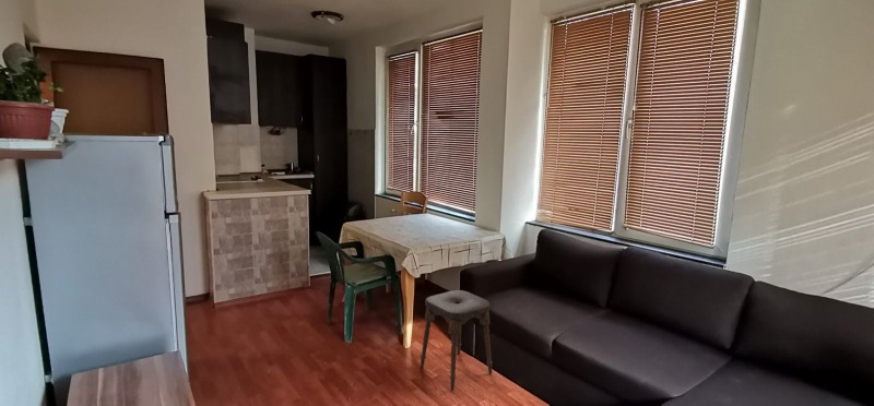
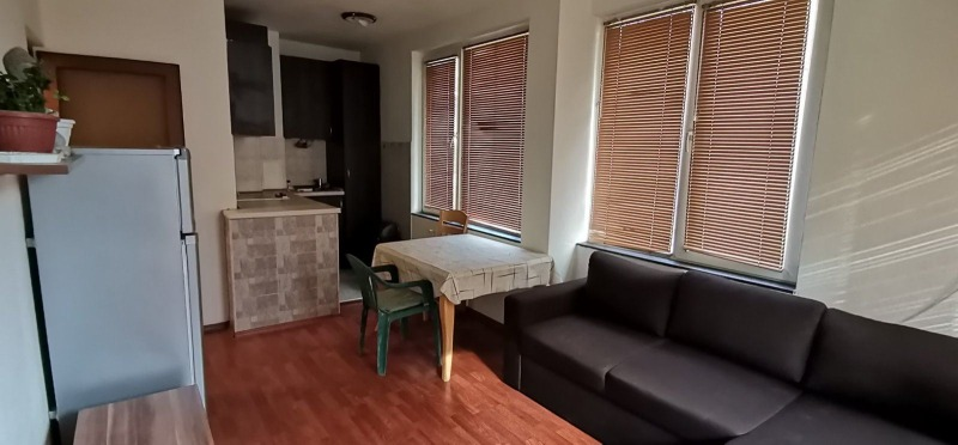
- stool (457, 336)
